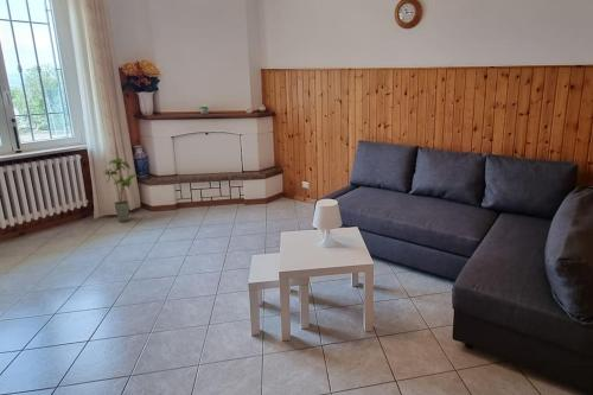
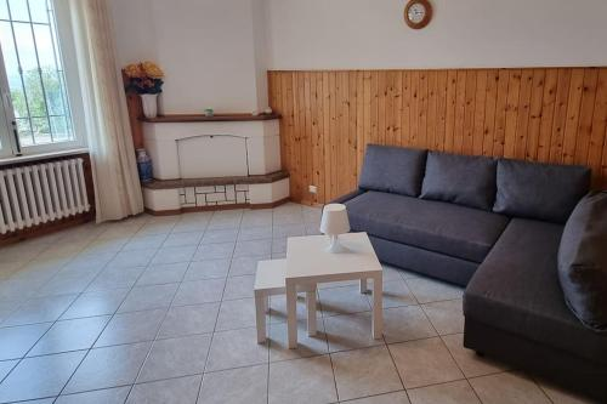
- house plant (123, 189)
